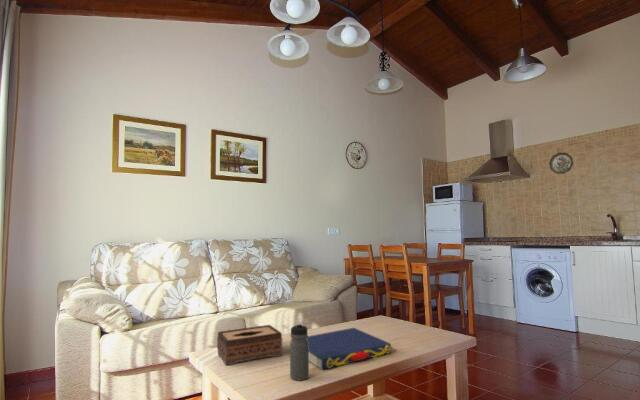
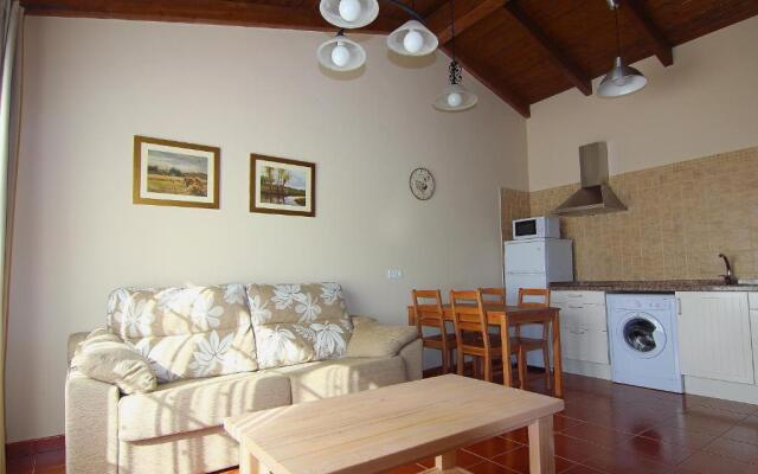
- book (341, 346)
- decorative plate (561, 163)
- tissue box (249, 343)
- water bottle (299, 350)
